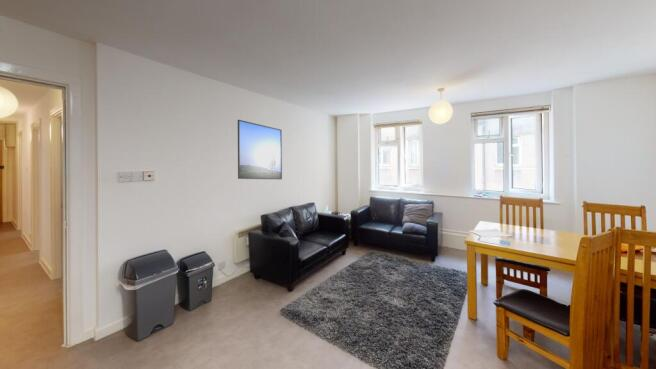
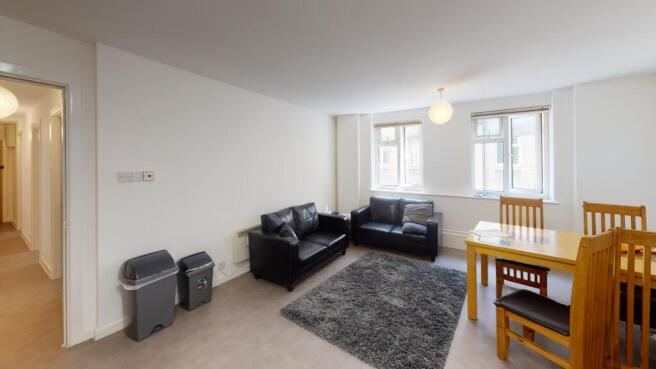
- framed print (261, 152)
